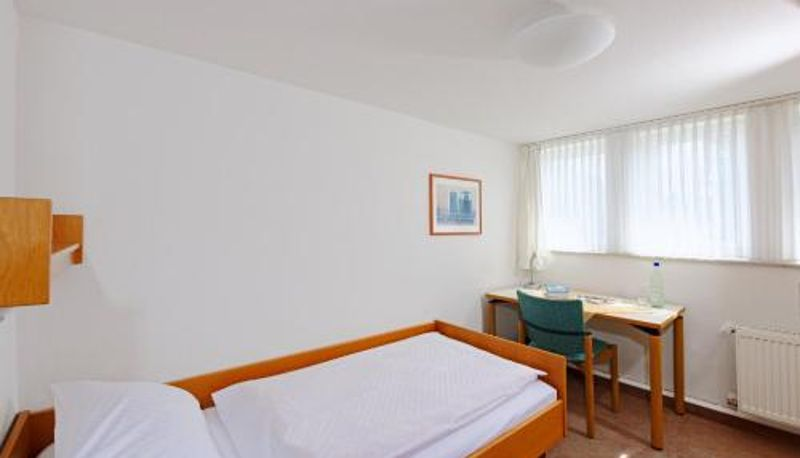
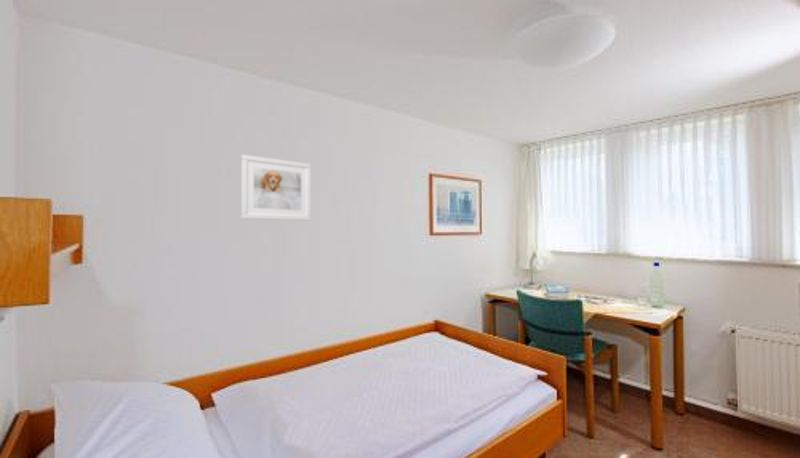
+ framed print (278, 189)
